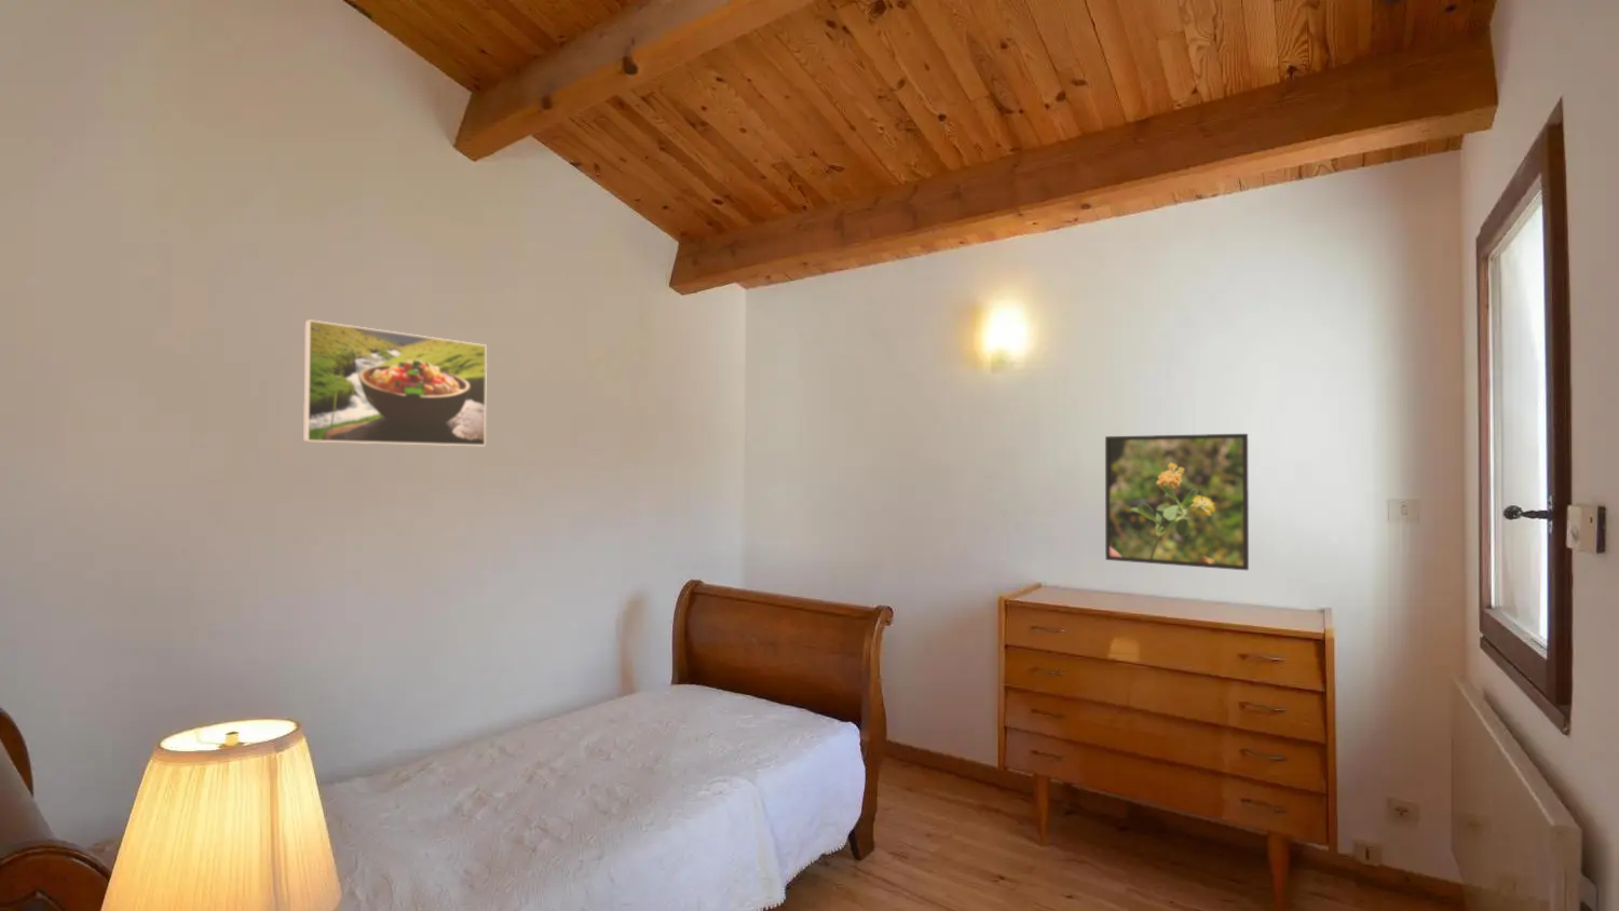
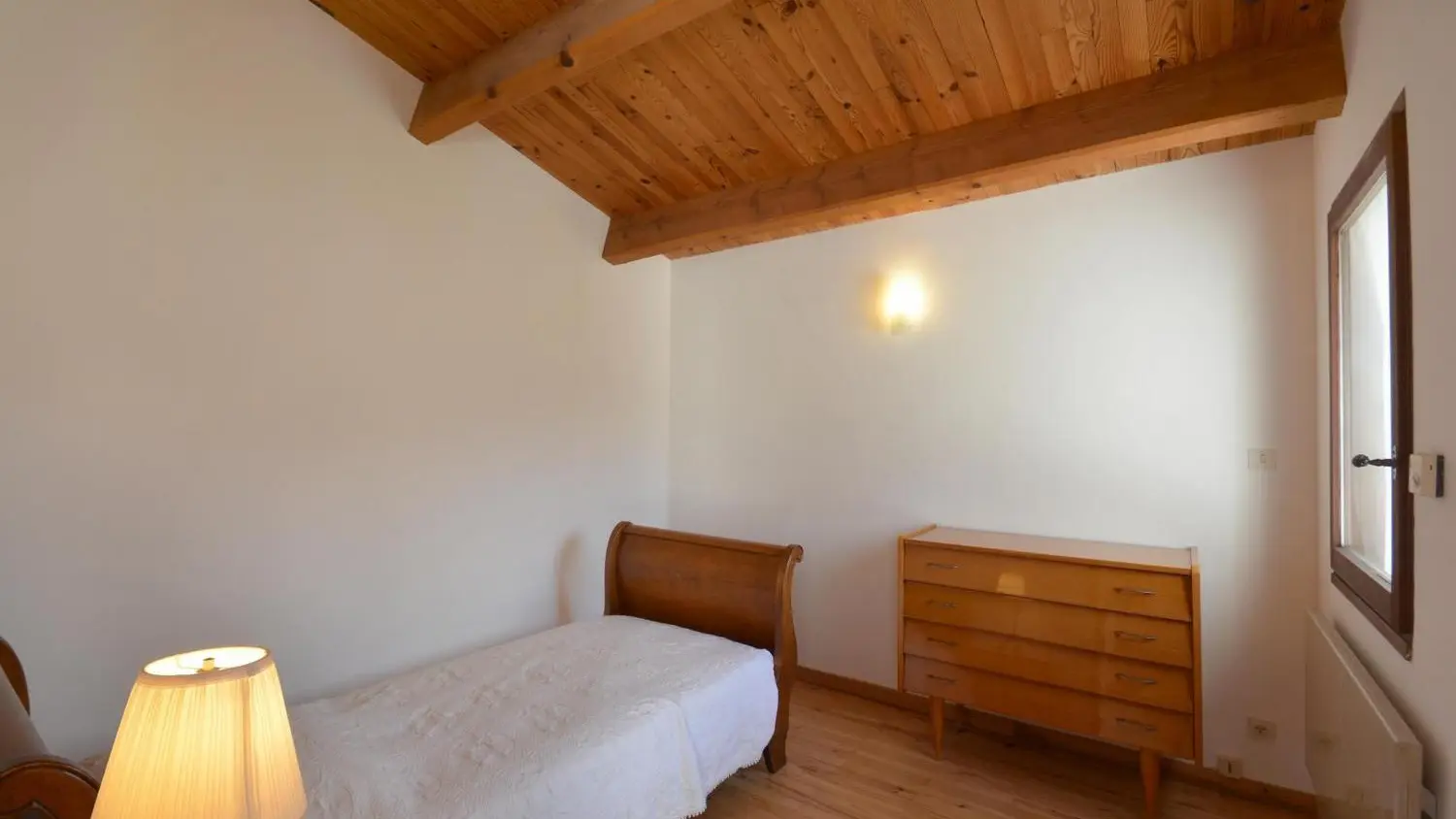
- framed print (403, 388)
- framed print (1173, 499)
